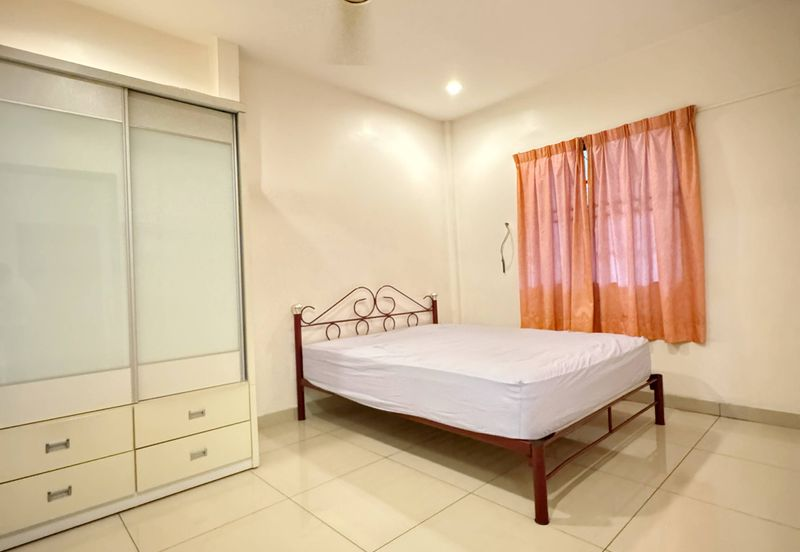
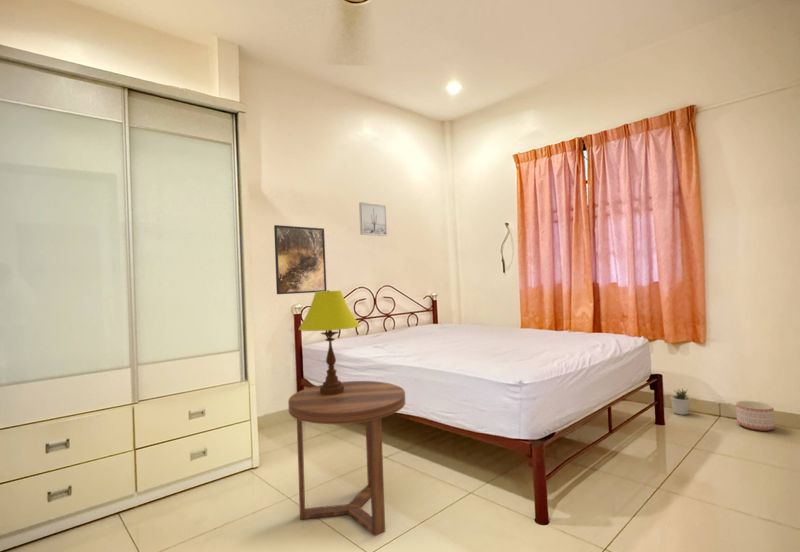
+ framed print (301, 259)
+ side table (366, 448)
+ wall art (373, 219)
+ table lamp (330, 340)
+ planter (755, 415)
+ potted plant (679, 399)
